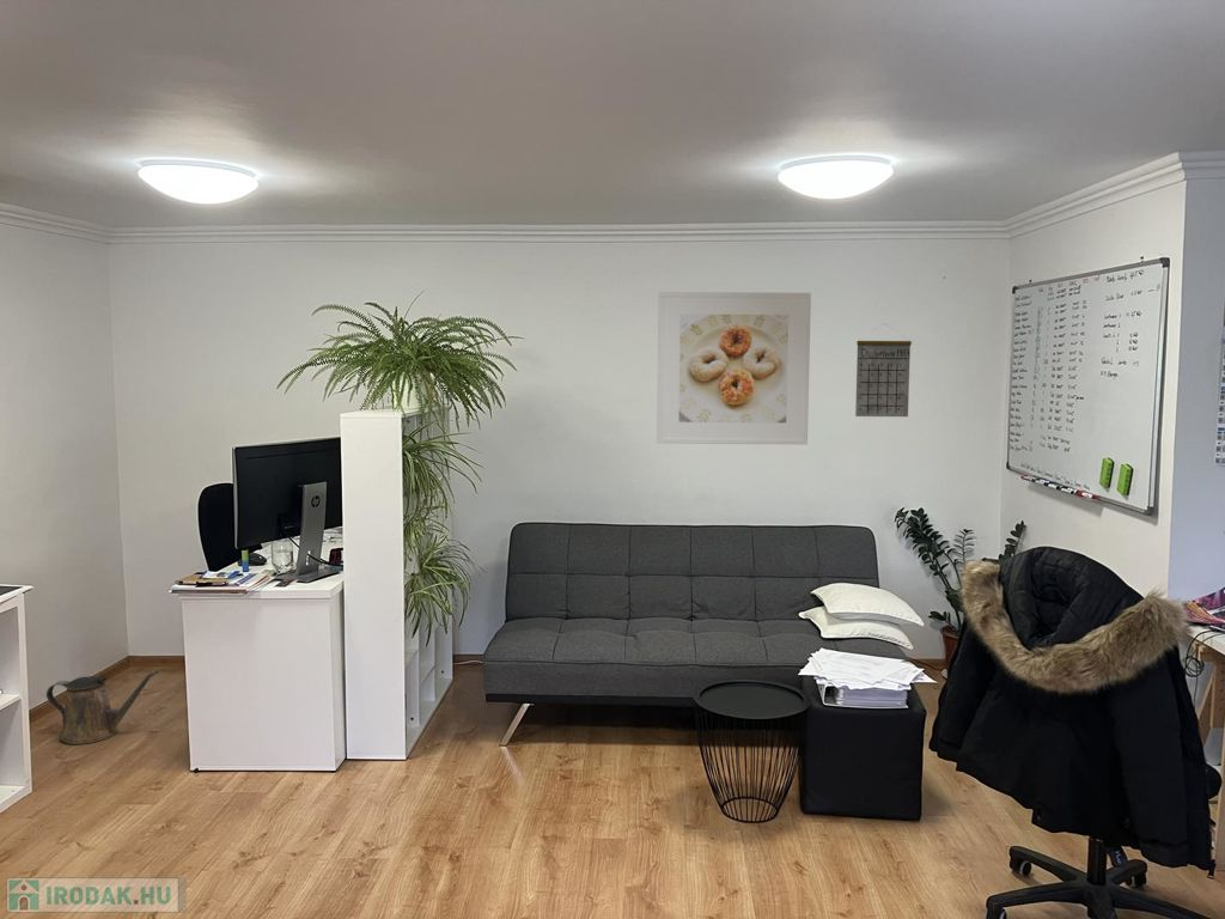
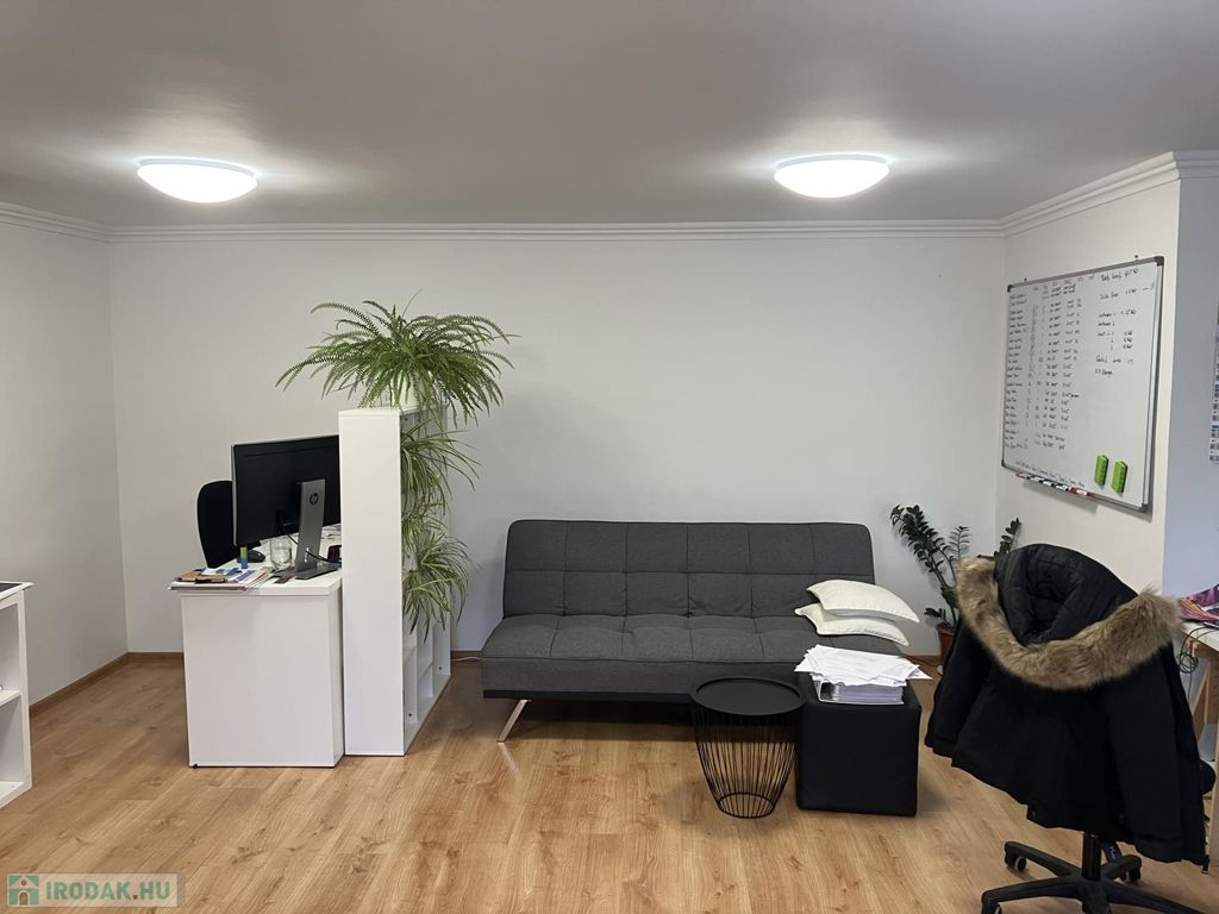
- watering can (103, 702)
- calendar (883, 370)
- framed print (732, 369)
